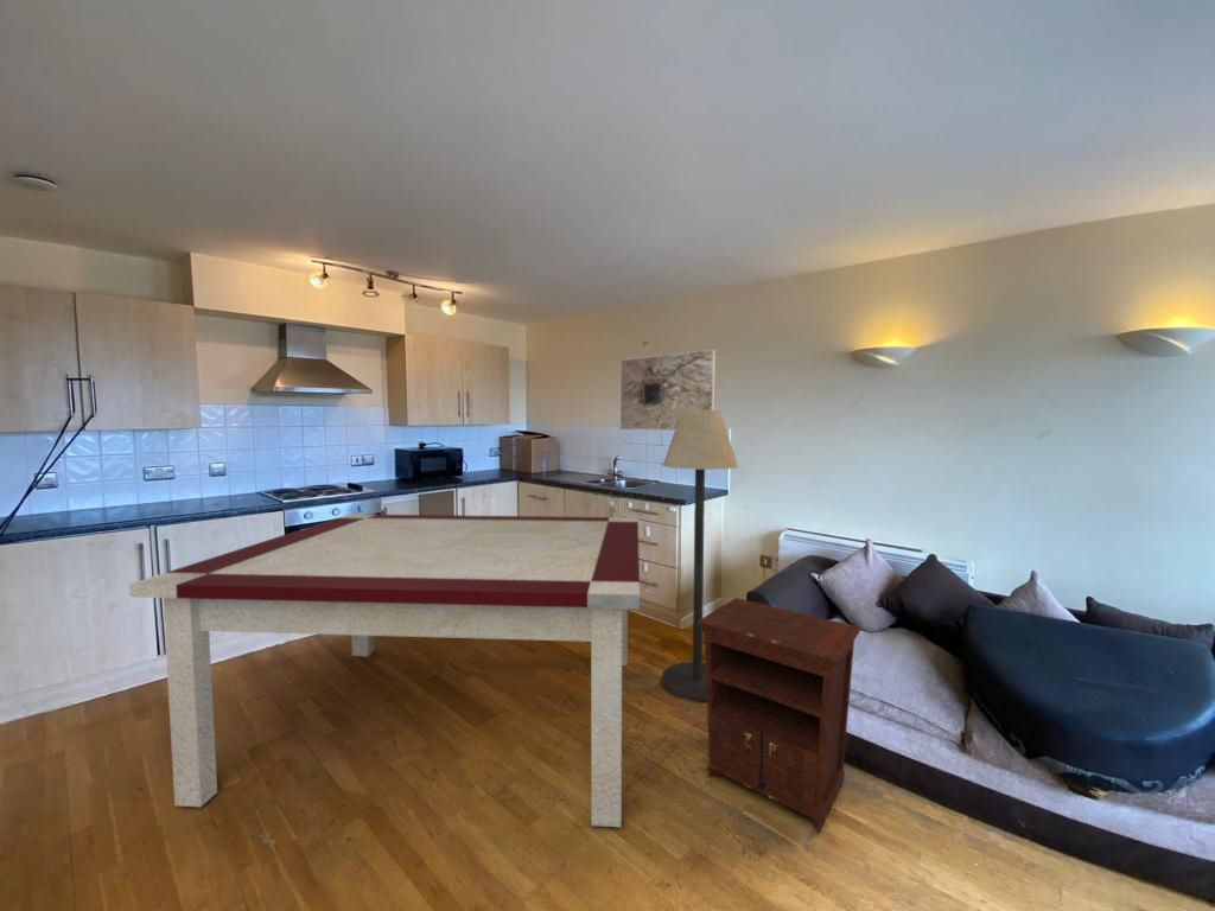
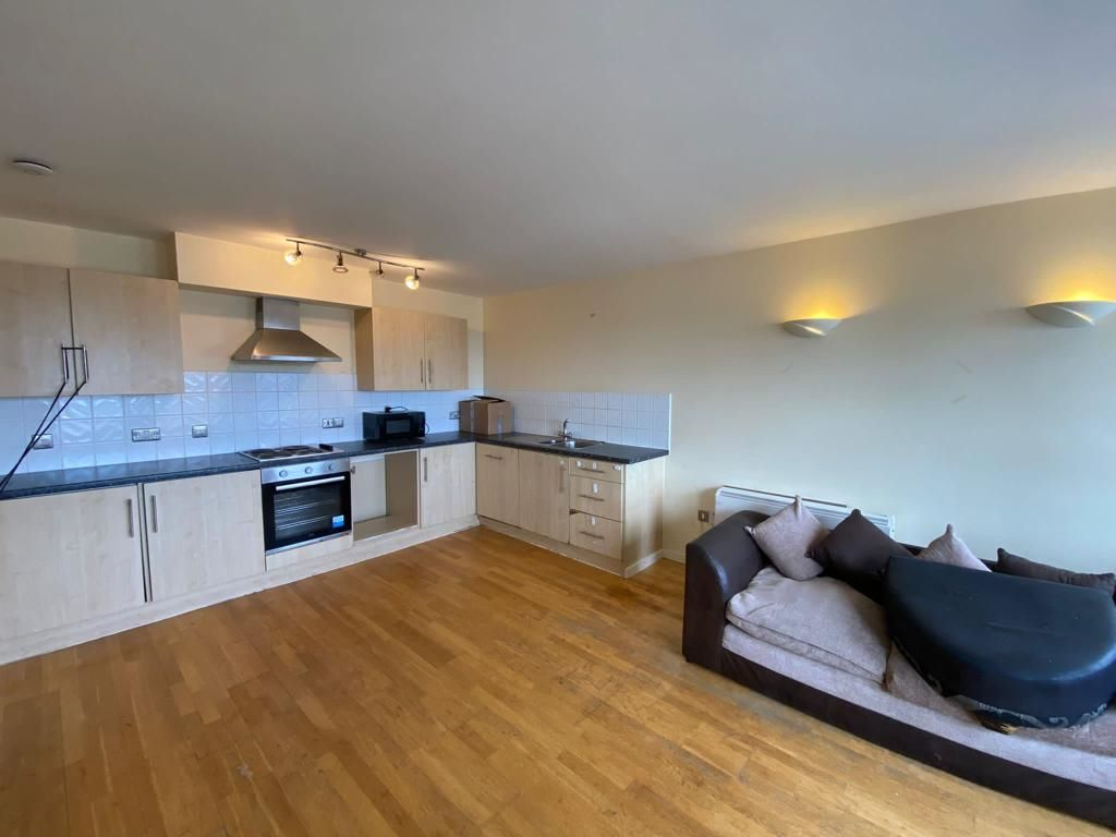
- nightstand (776, 703)
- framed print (663, 393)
- dining table (452, 630)
- floor lamp (699, 548)
